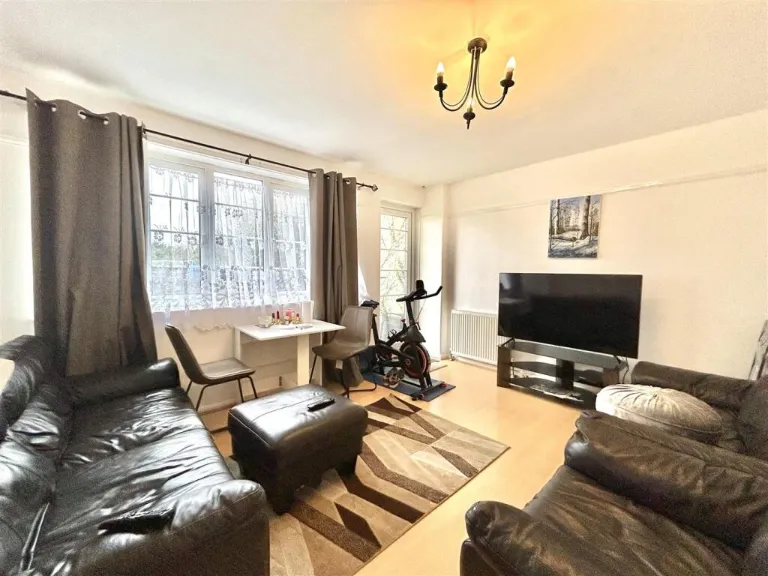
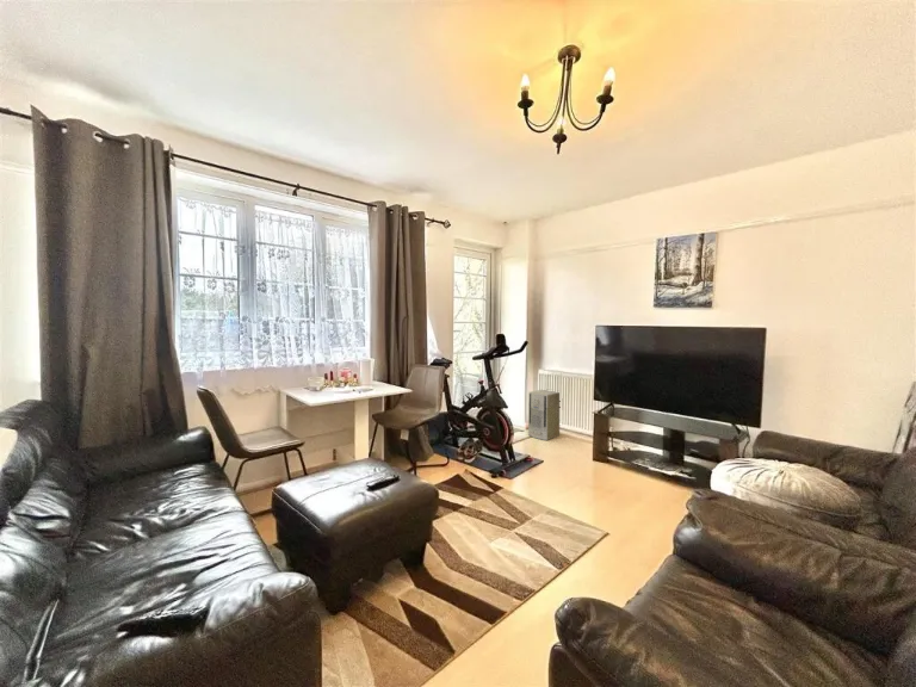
+ air purifier (545, 413)
